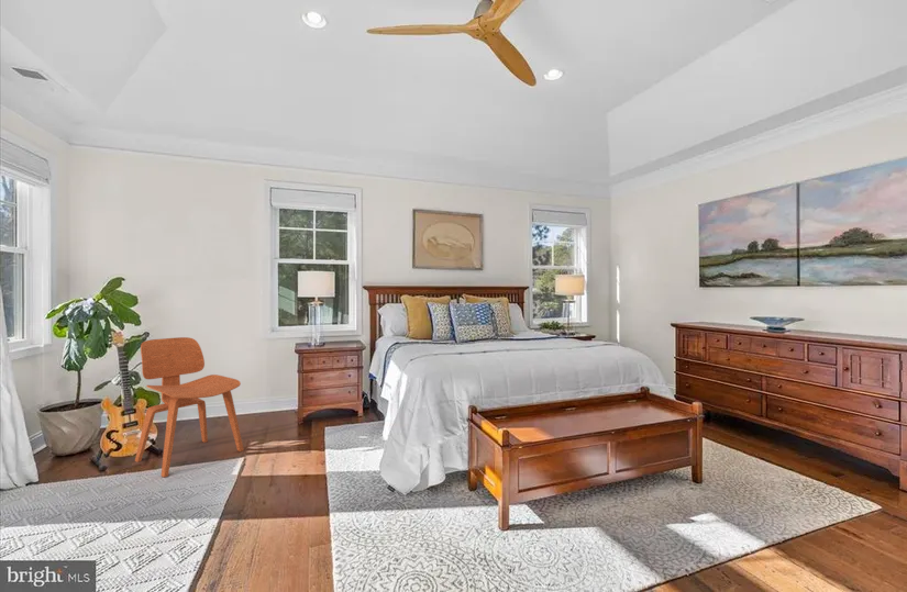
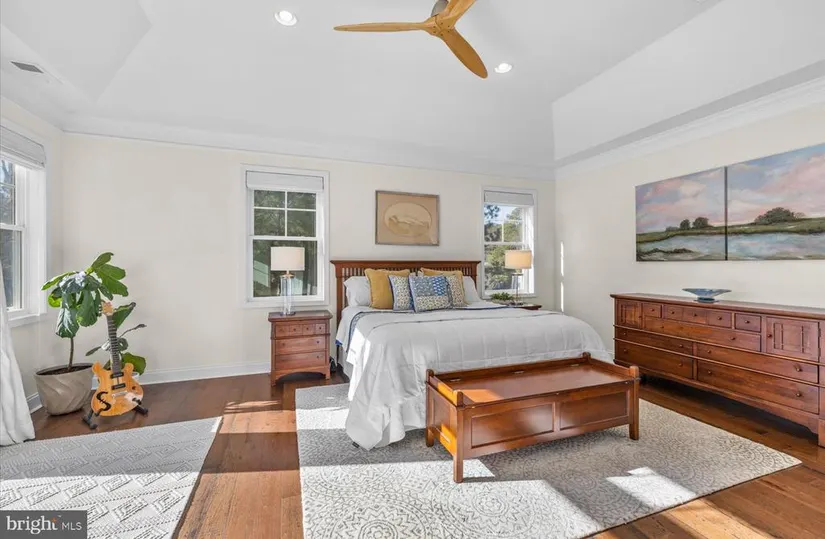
- chair (188, 398)
